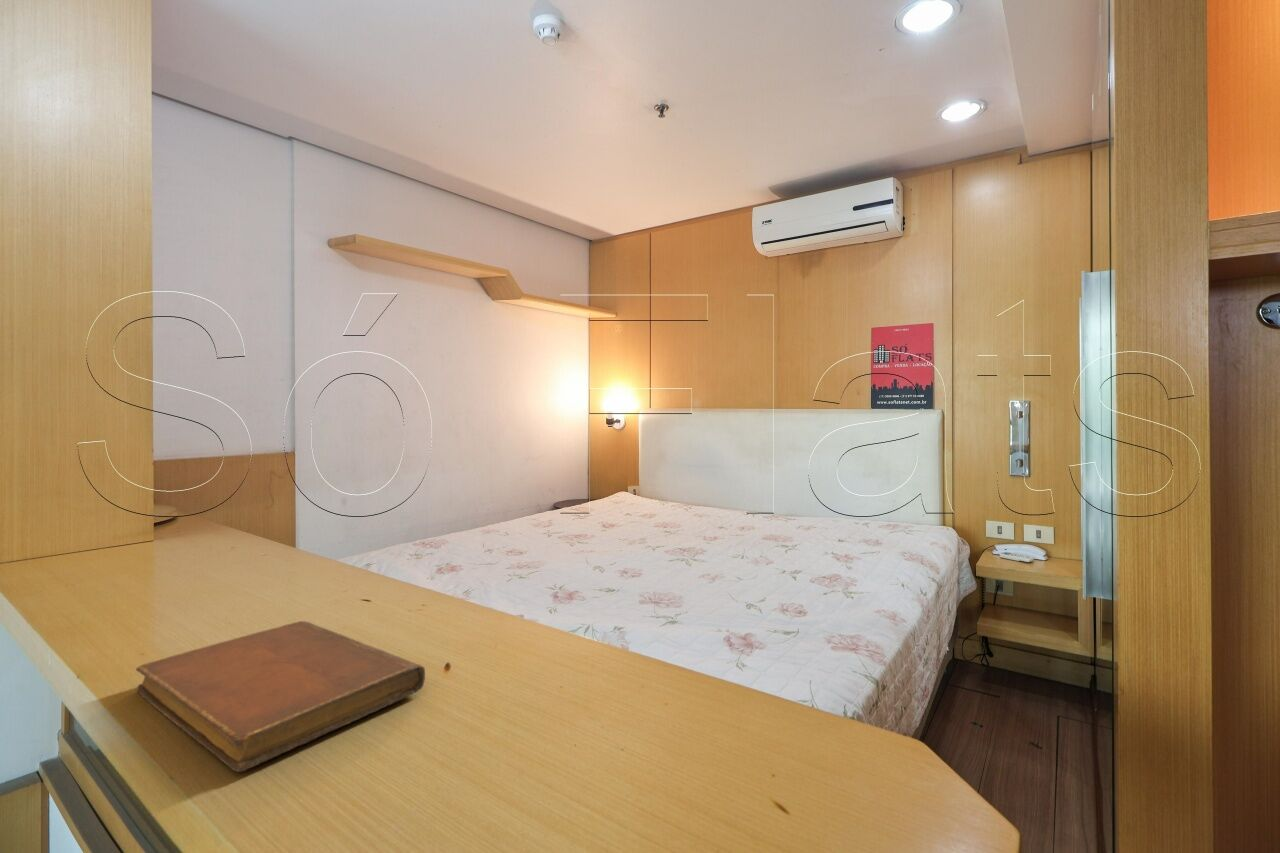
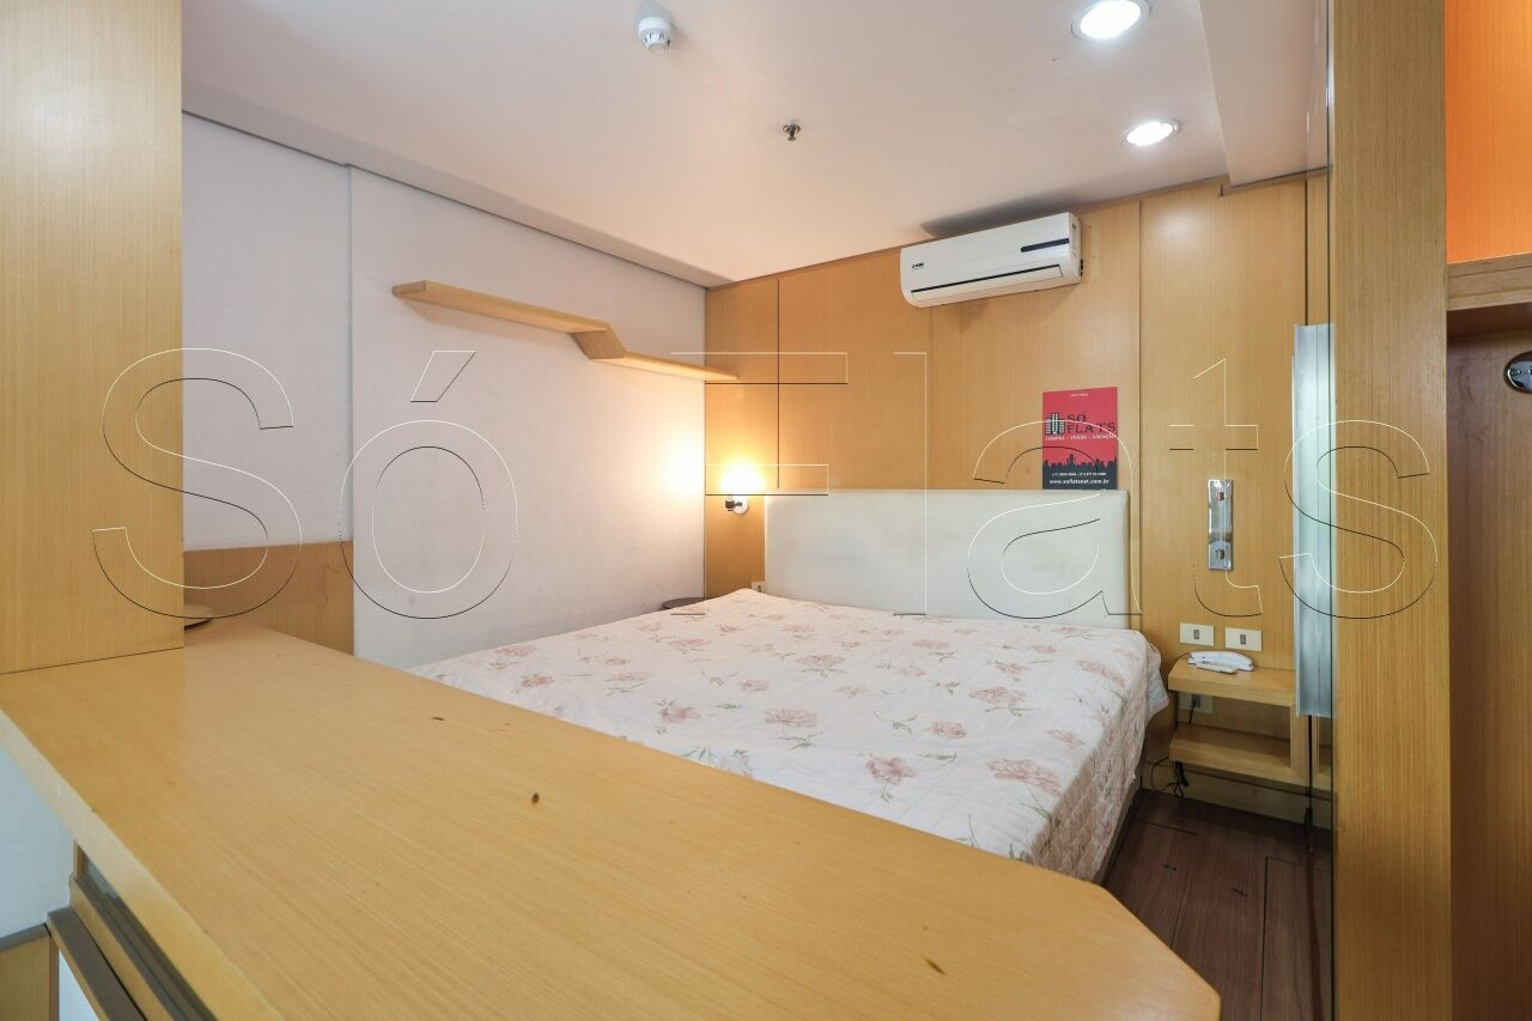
- notebook (280, 677)
